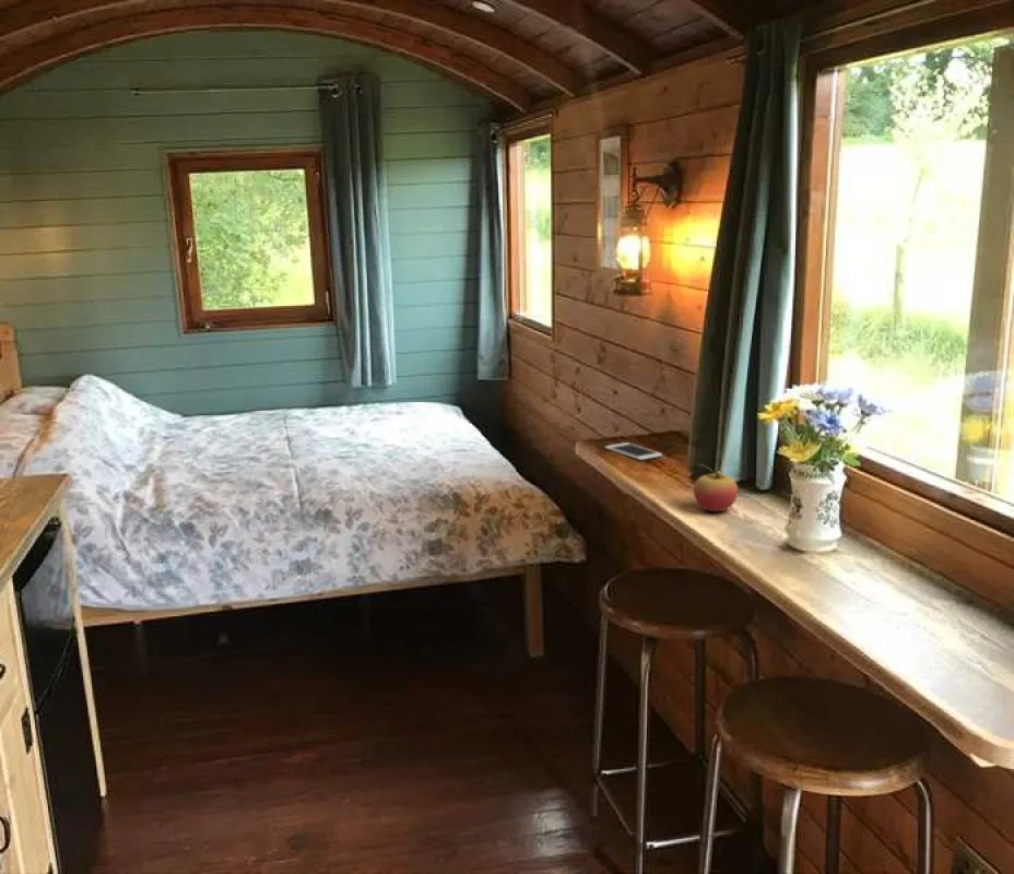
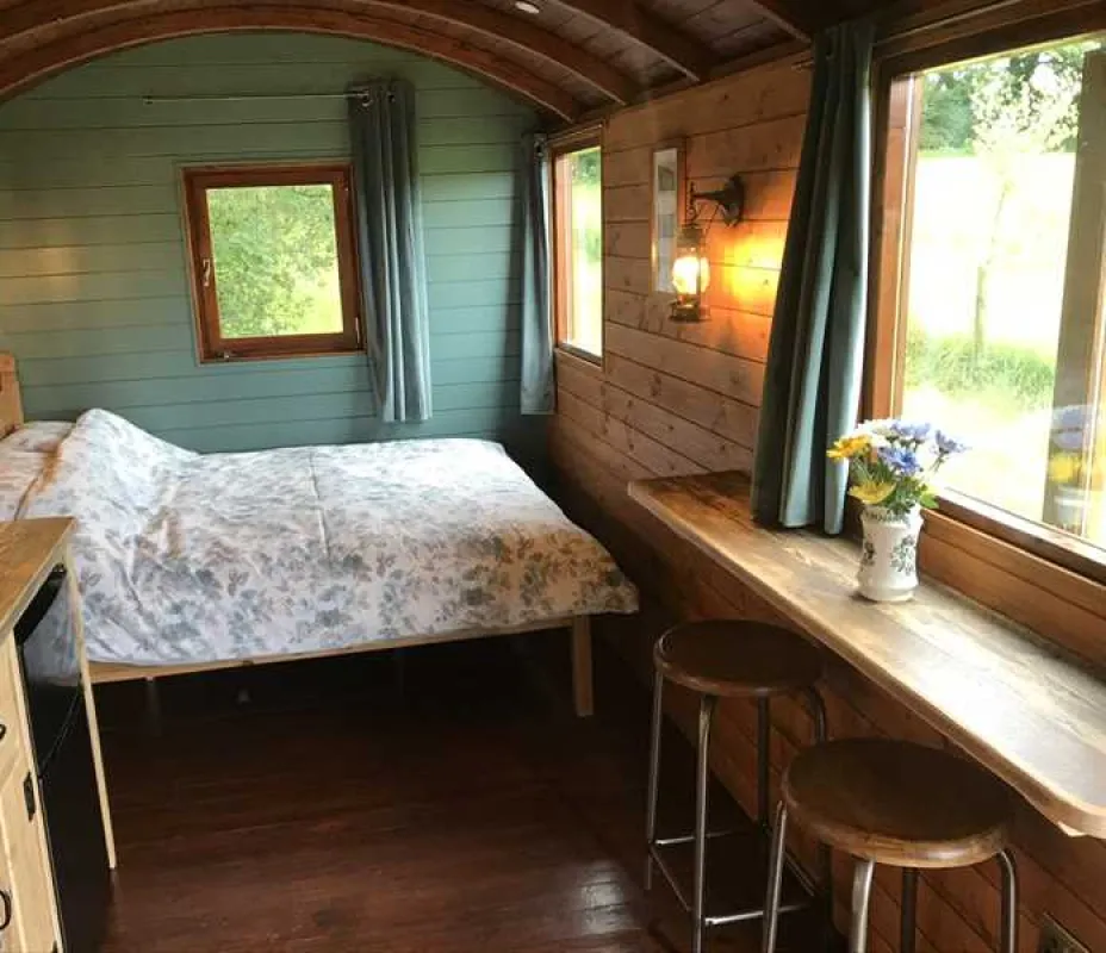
- fruit (716, 487)
- cell phone (633, 450)
